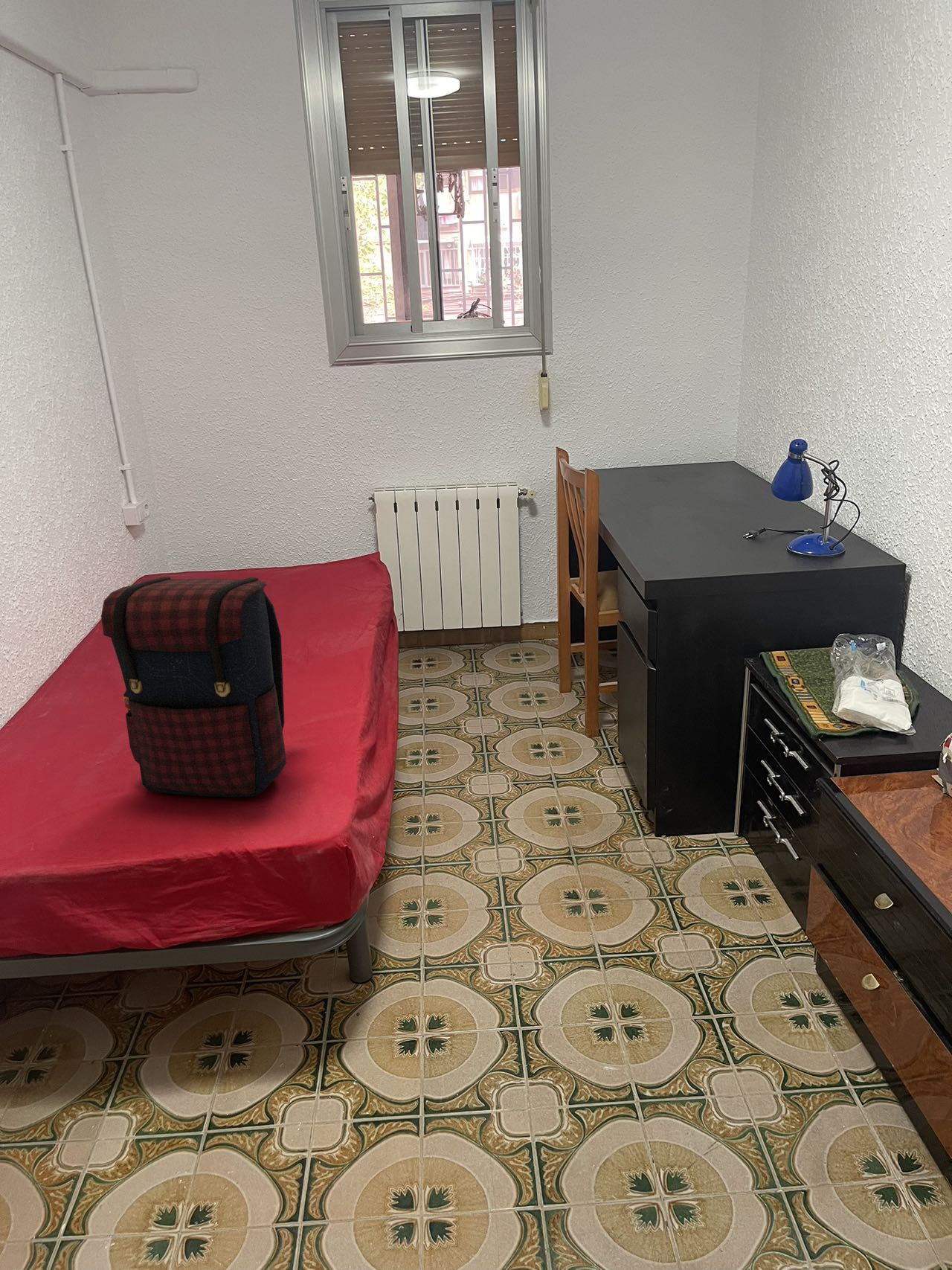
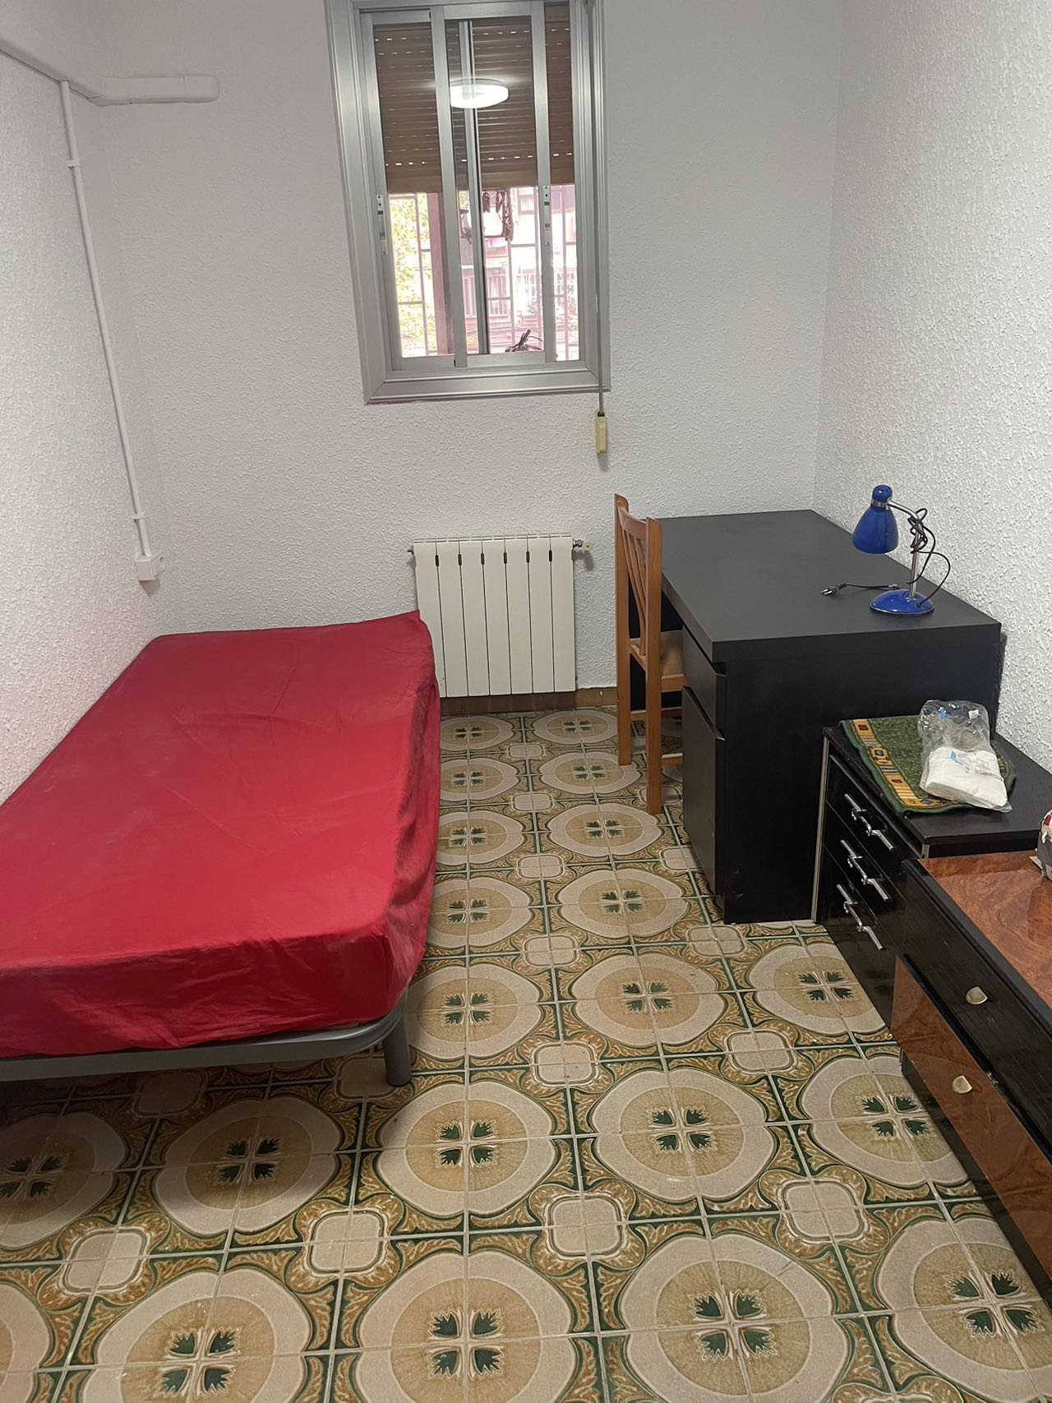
- satchel (205, 679)
